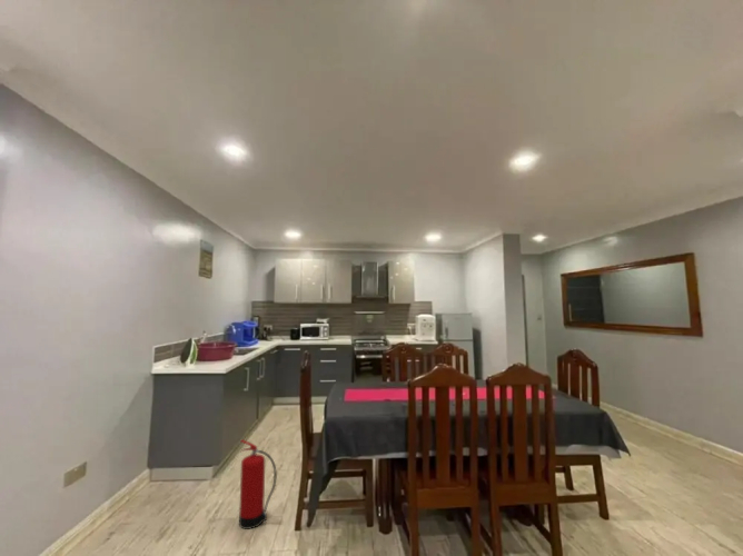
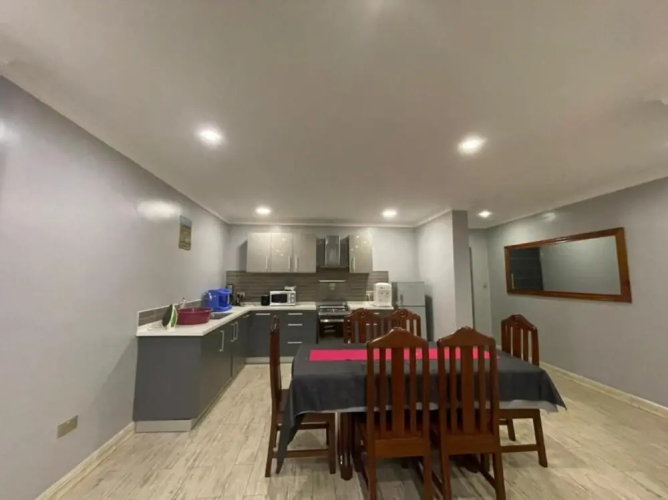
- fire extinguisher (257, 481)
